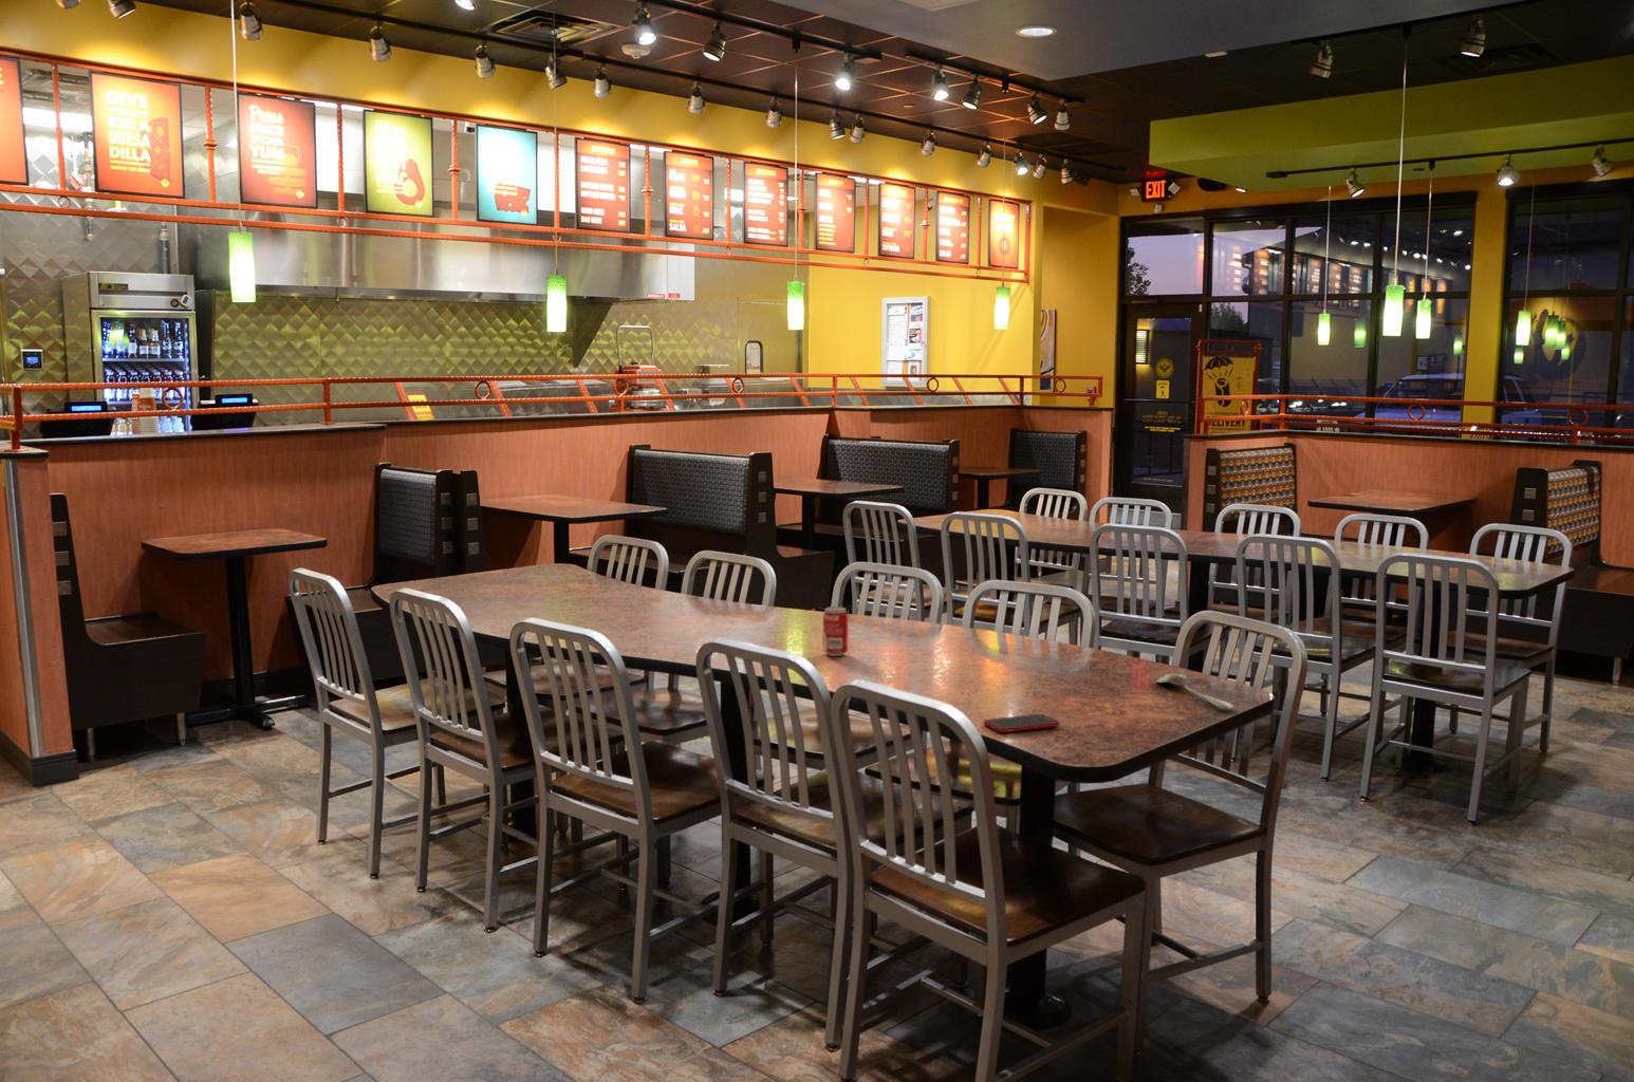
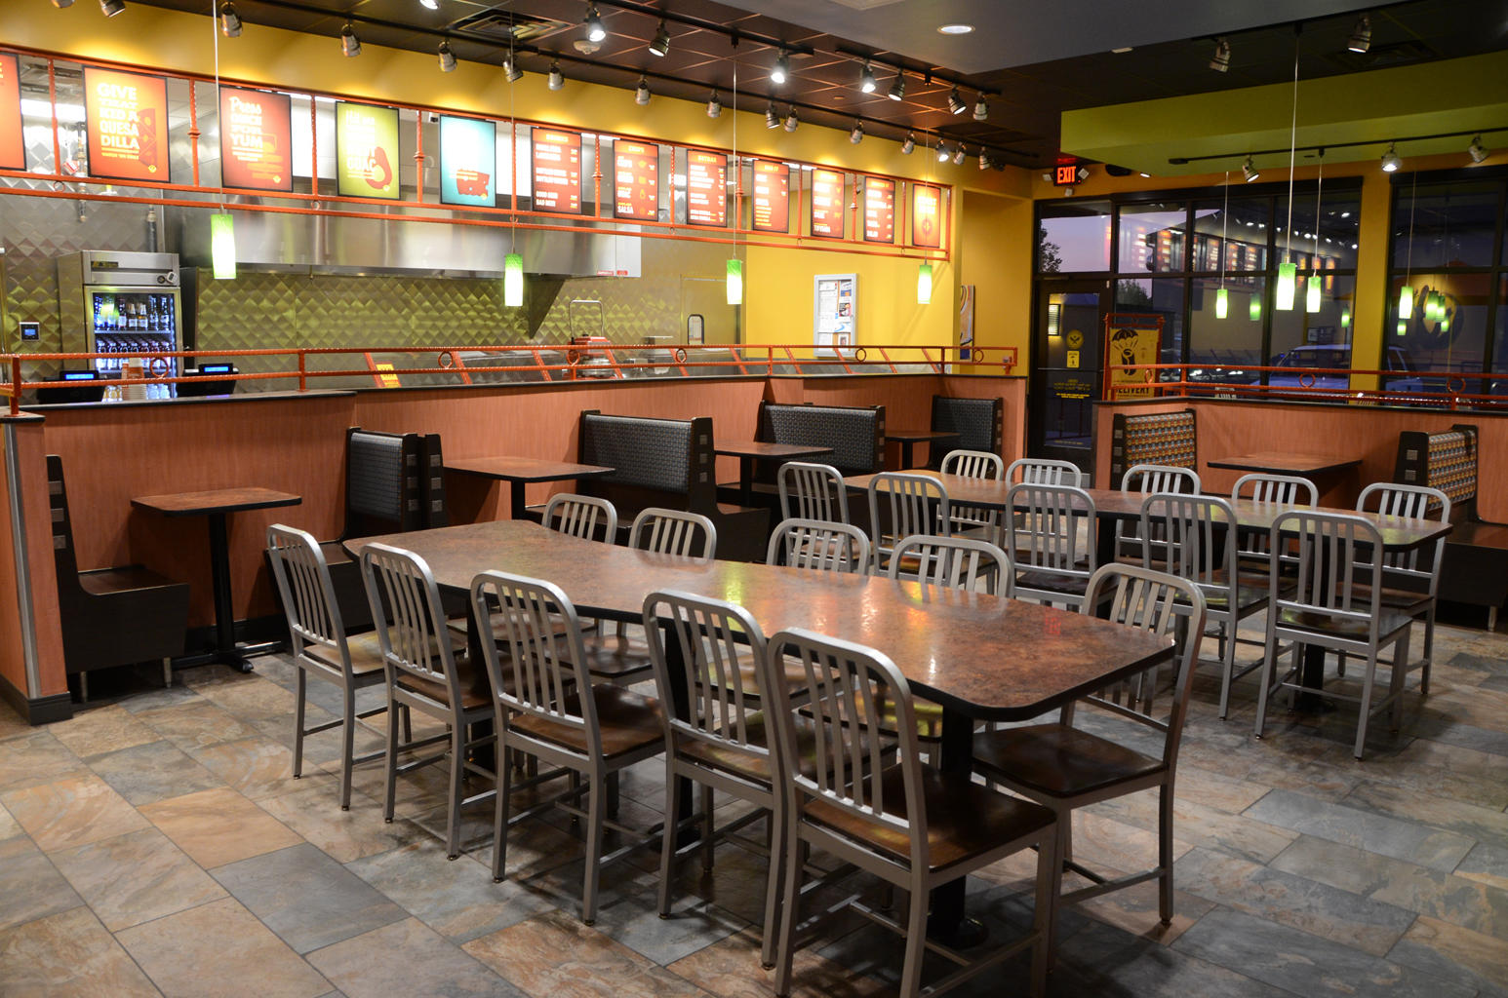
- spoon (1193, 690)
- beverage can (835, 630)
- cell phone (1020, 722)
